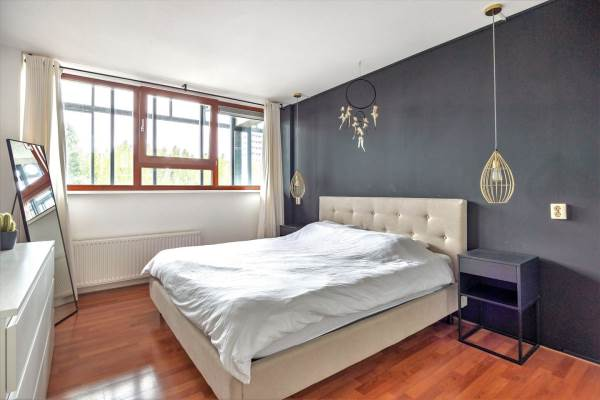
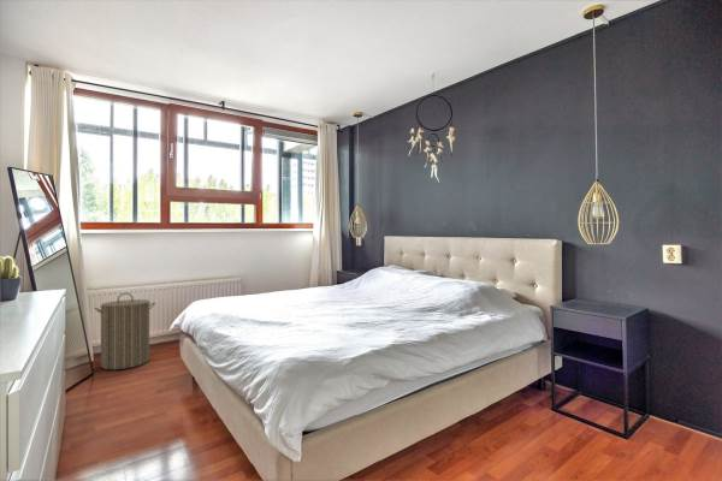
+ laundry hamper (125, 327)
